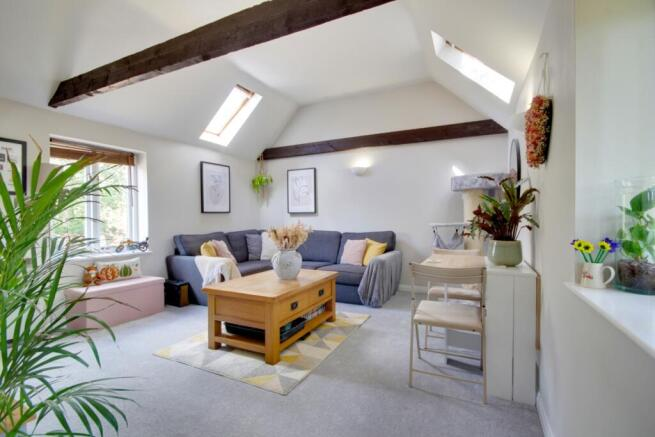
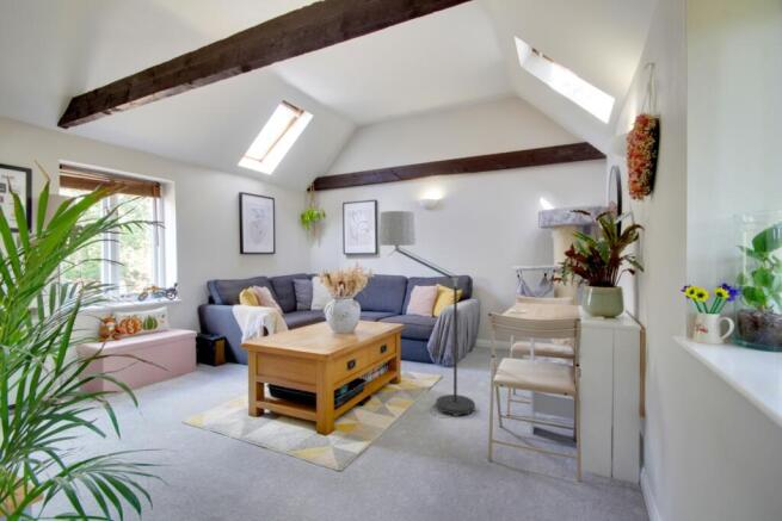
+ floor lamp (454, 308)
